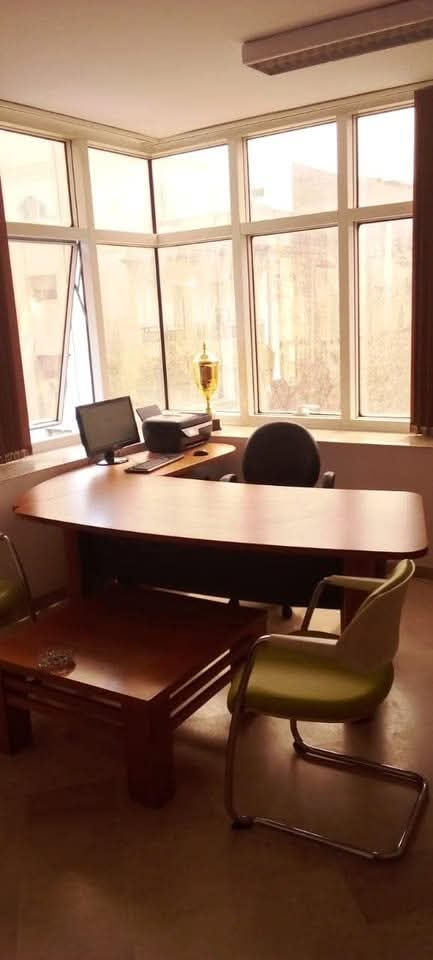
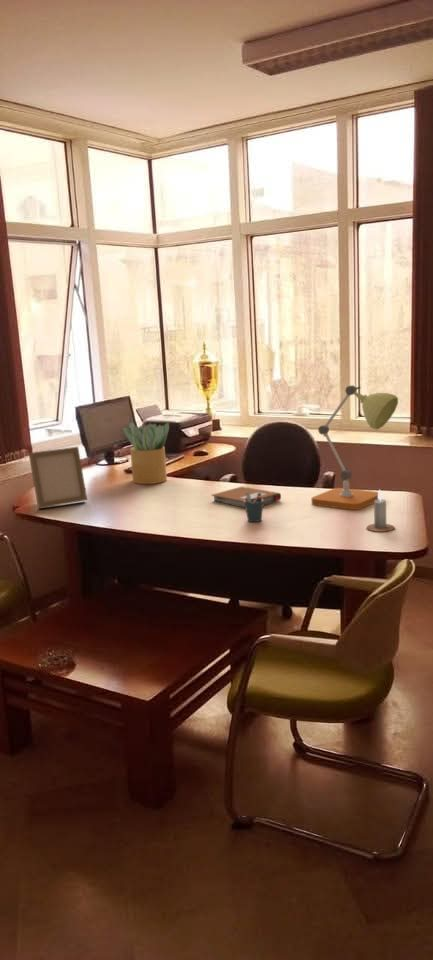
+ candle (380, 508)
+ pen holder (253, 505)
+ potted plant (149, 451)
+ desk lamp (337, 454)
+ photo frame (56, 476)
+ notebook (246, 496)
